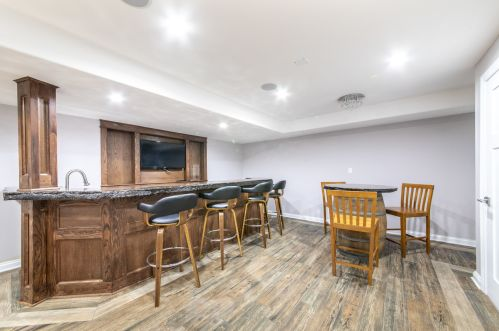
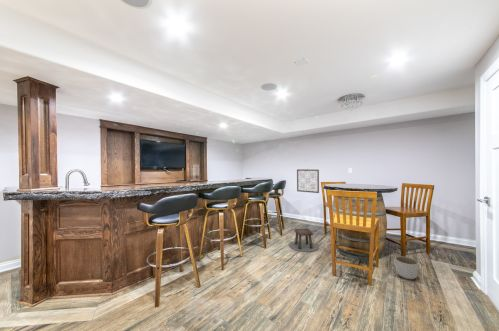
+ wall art (307, 181)
+ stool (305, 238)
+ planter (406, 268)
